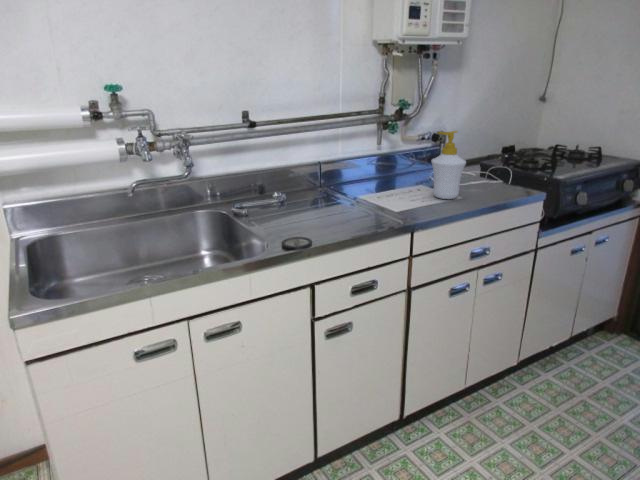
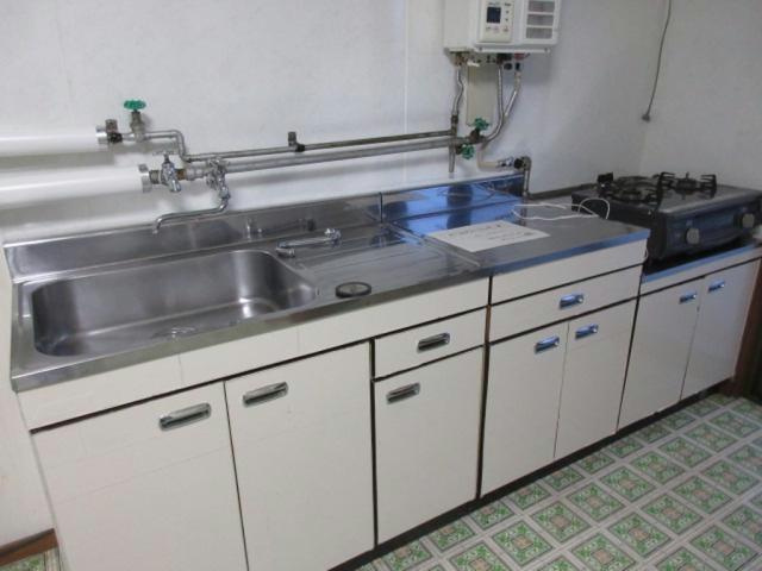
- soap bottle (448, 164)
